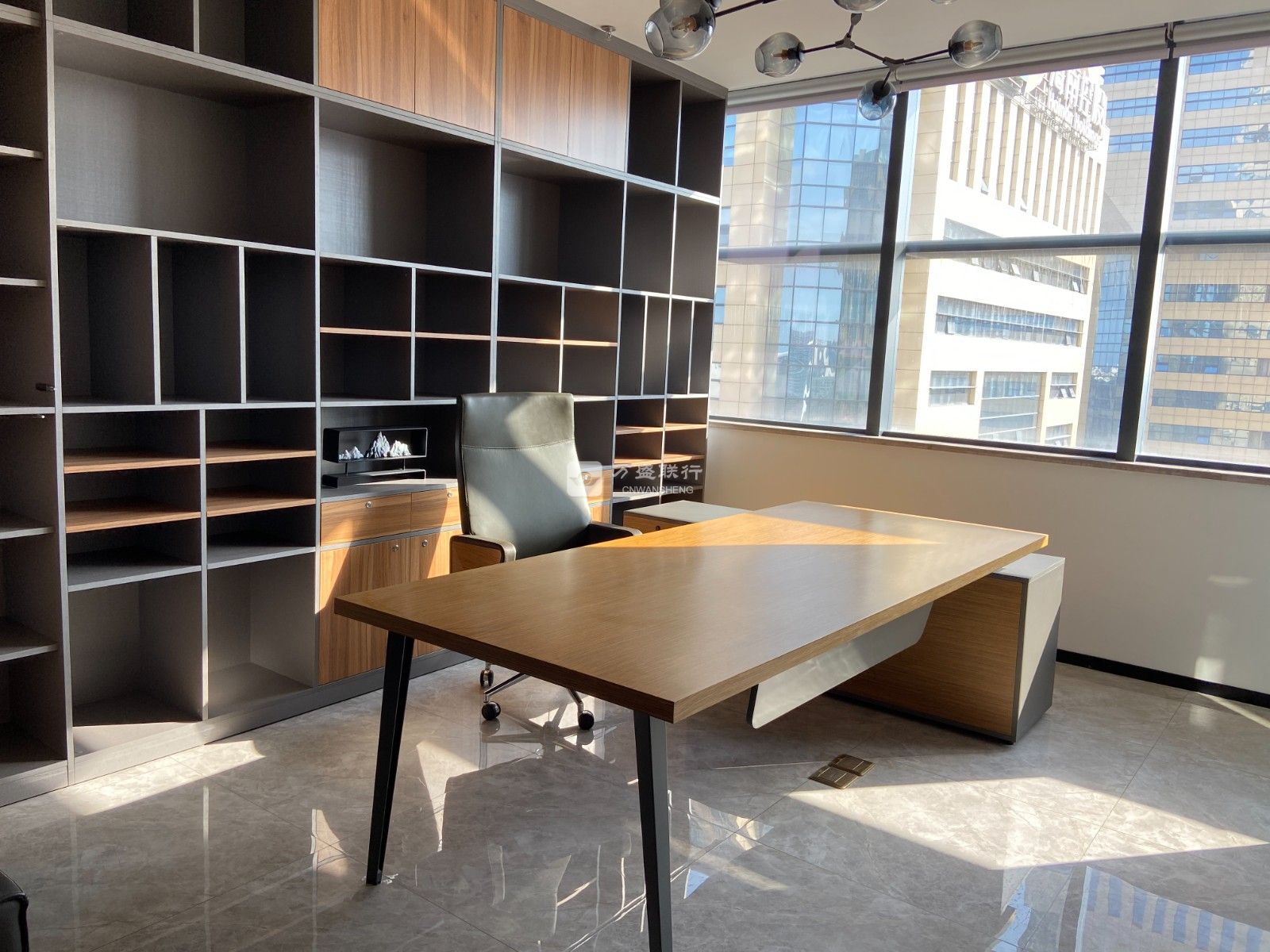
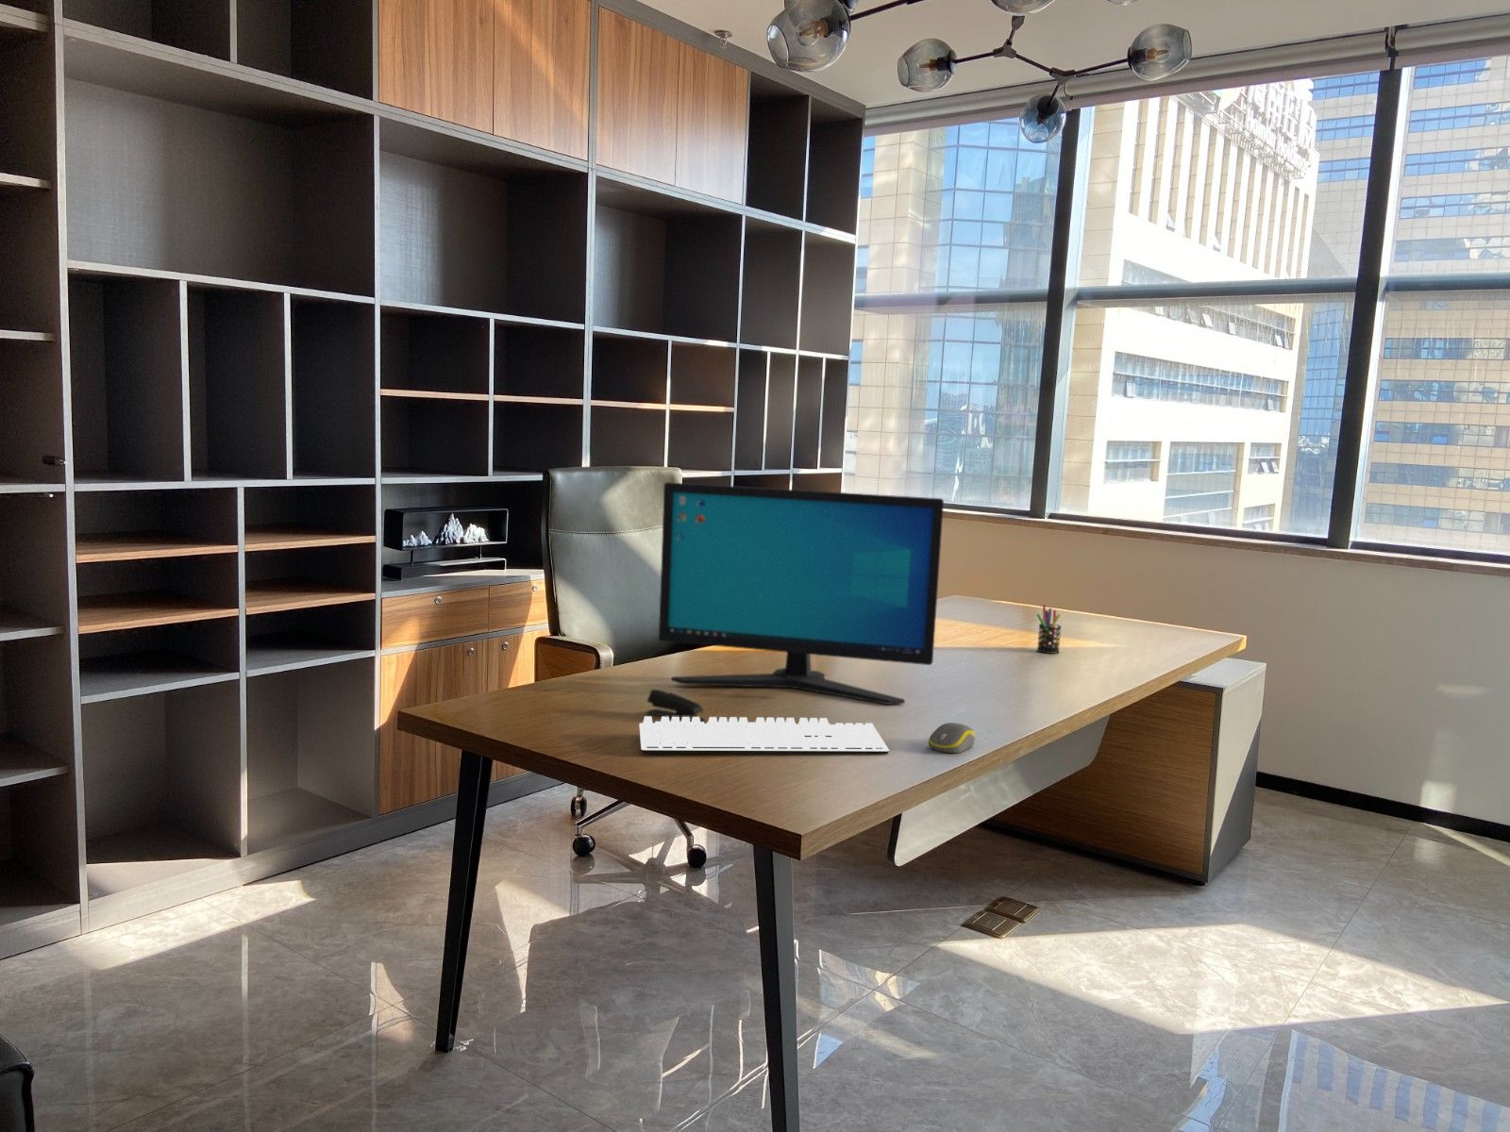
+ computer mouse (952, 736)
+ pen holder (1046, 628)
+ stapler (675, 705)
+ keyboard (762, 735)
+ computer monitor (799, 589)
